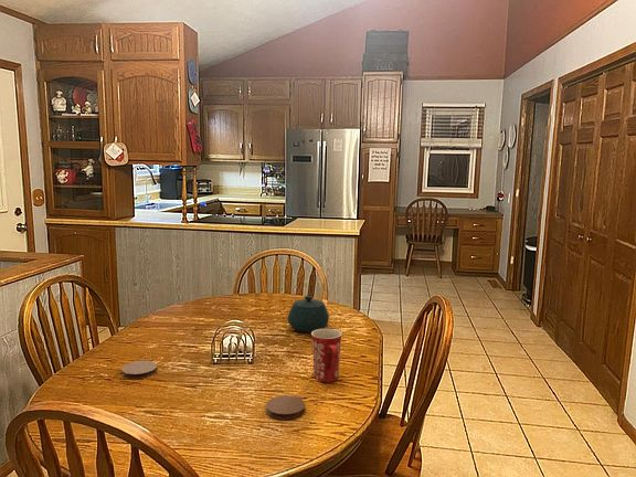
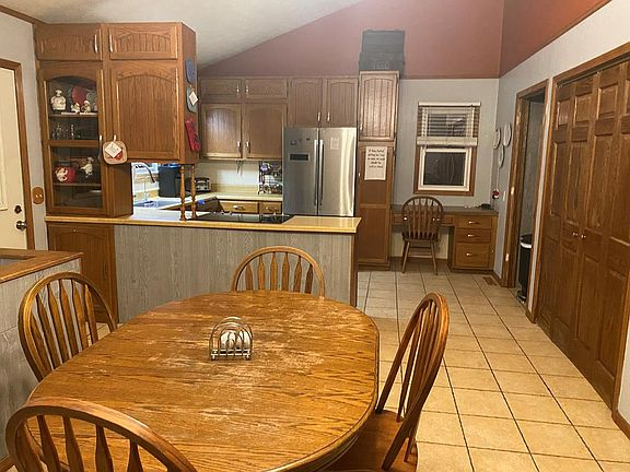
- coaster (139, 369)
- mug (327, 357)
- coaster (285, 406)
- teapot (308, 312)
